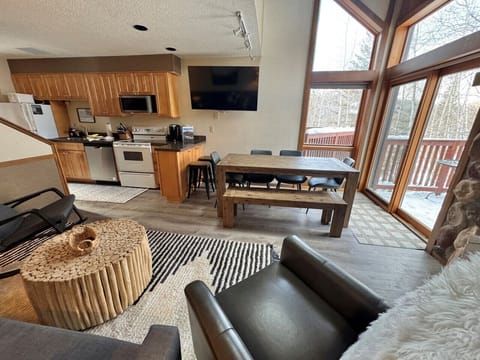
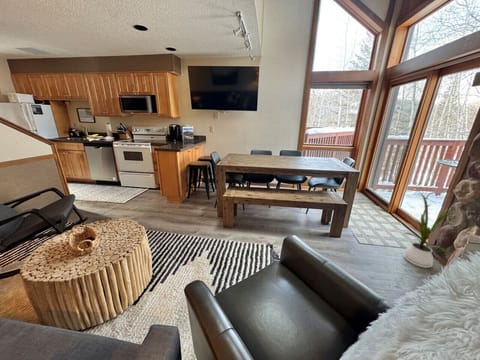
+ house plant (425, 230)
